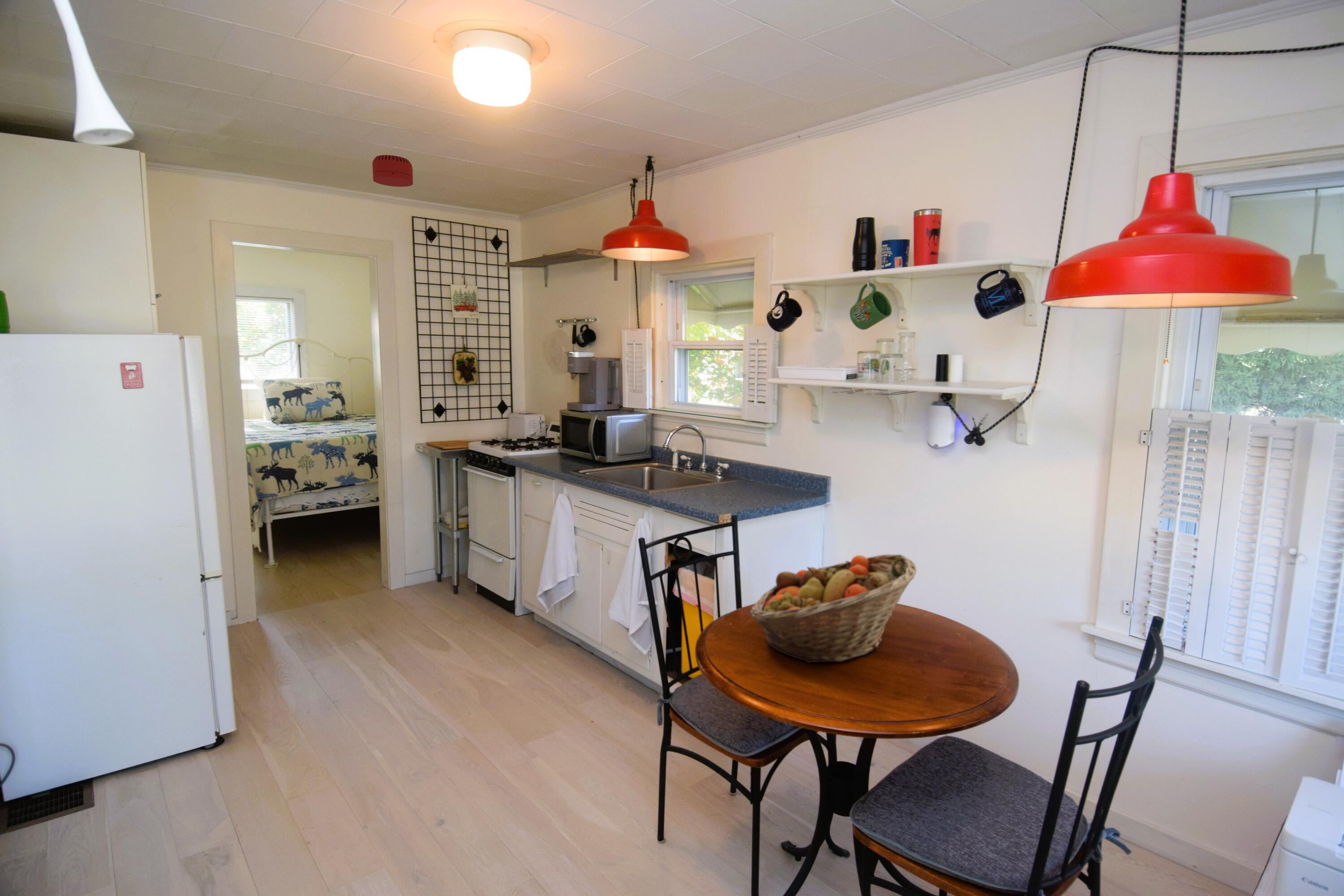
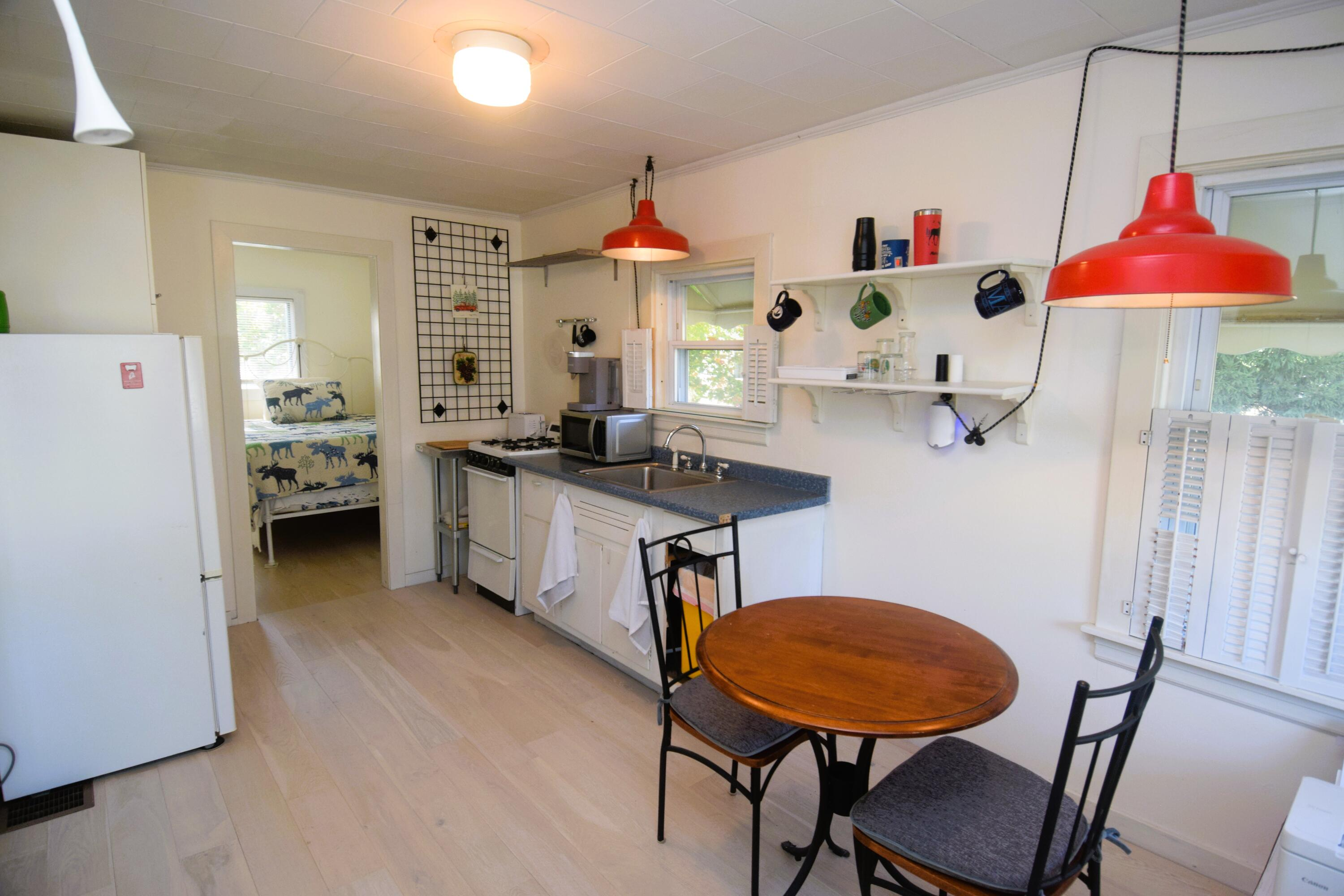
- smoke detector (392, 170)
- fruit basket (833, 599)
